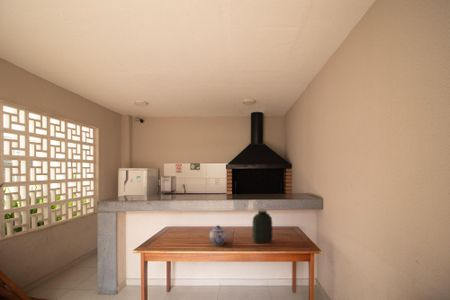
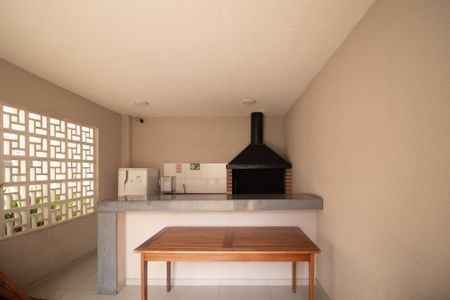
- water jug (262, 225)
- teapot (218, 234)
